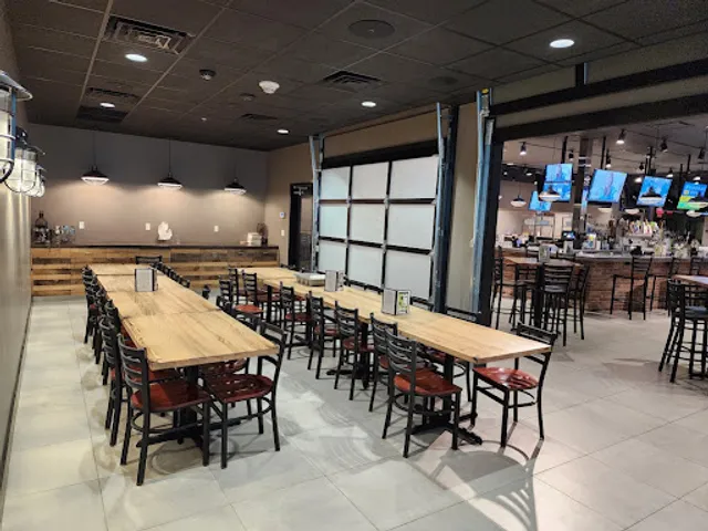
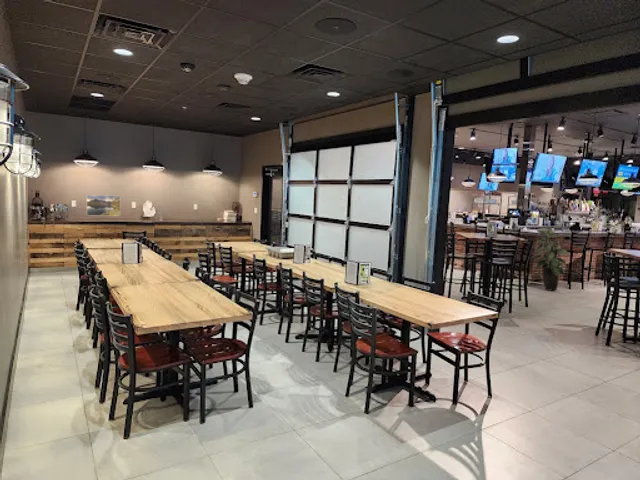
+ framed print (103, 205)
+ indoor plant (551, 258)
